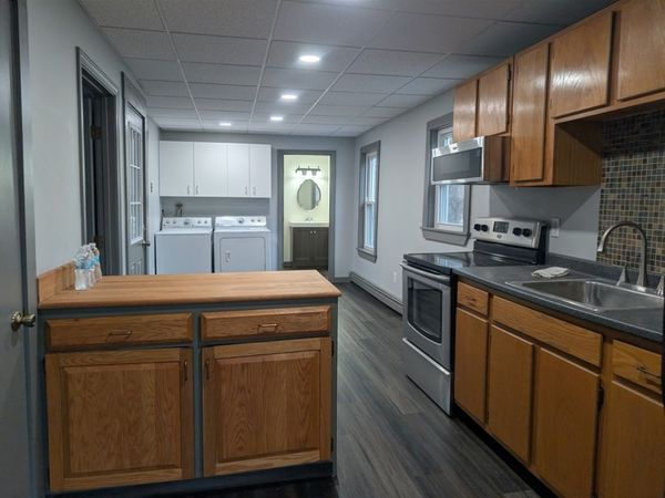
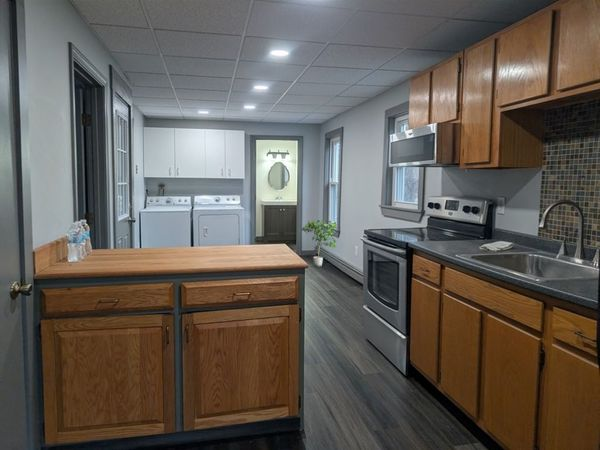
+ potted plant (318, 242)
